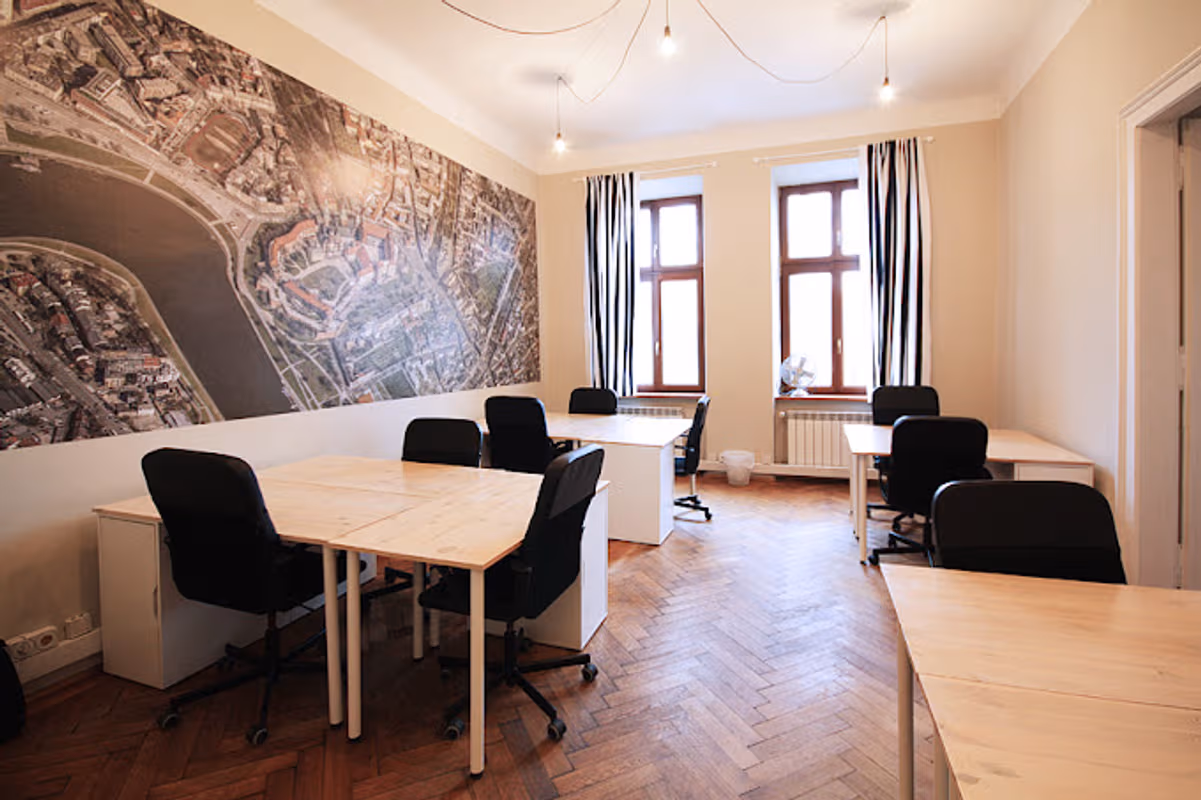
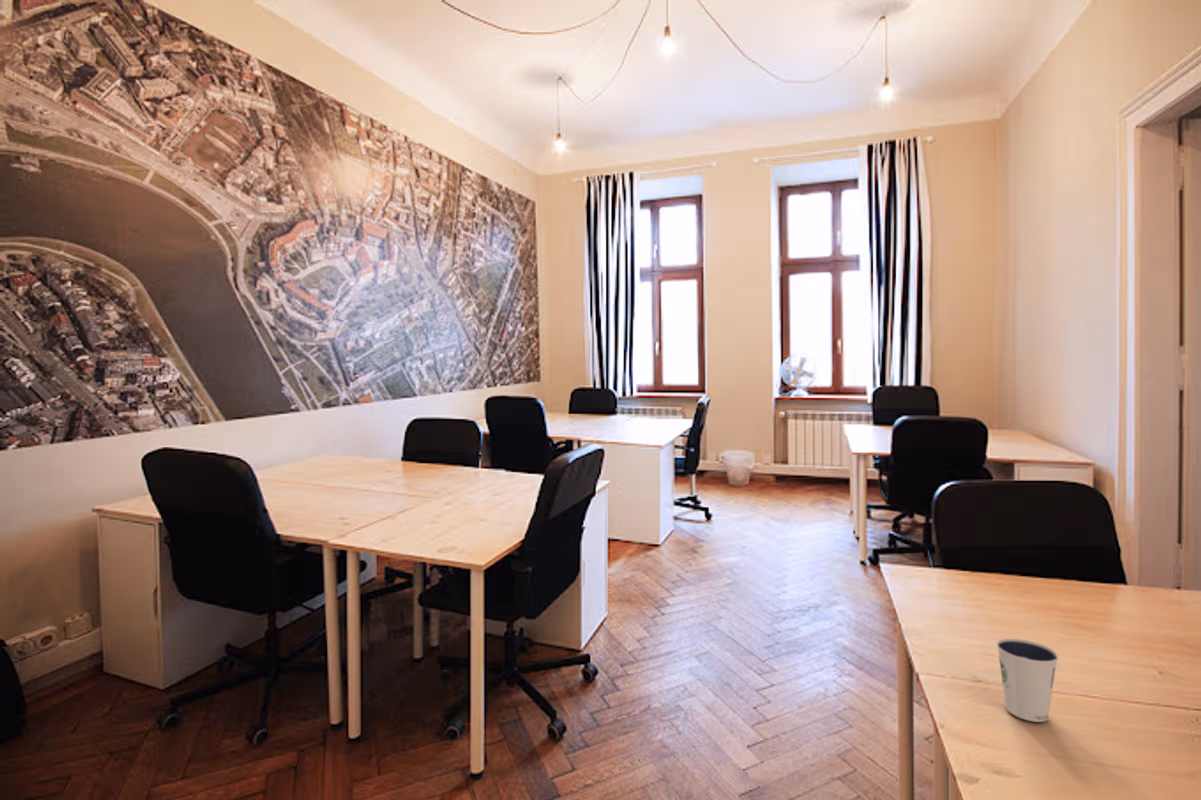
+ dixie cup (1026, 681)
